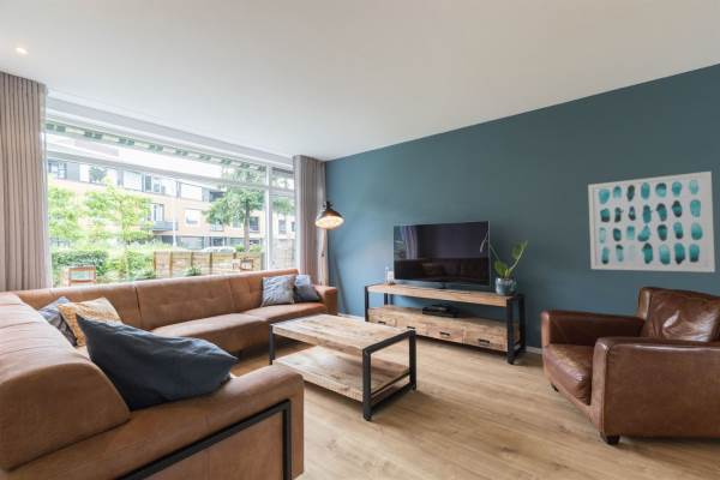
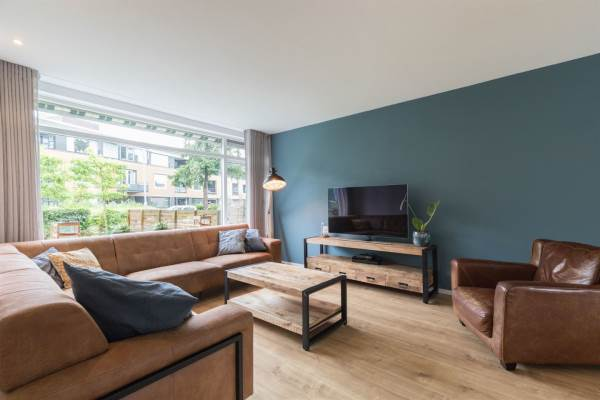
- wall art (646, 224)
